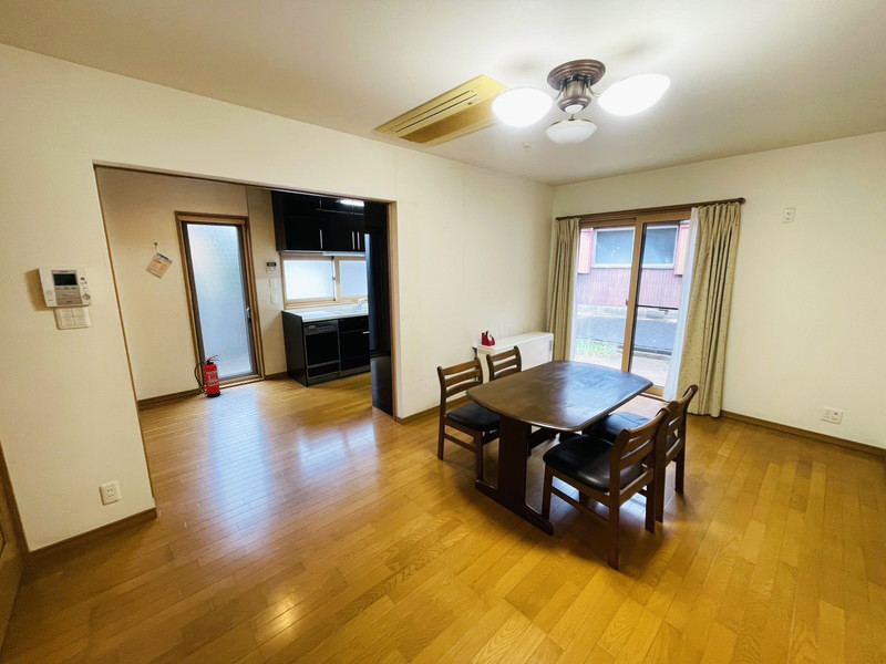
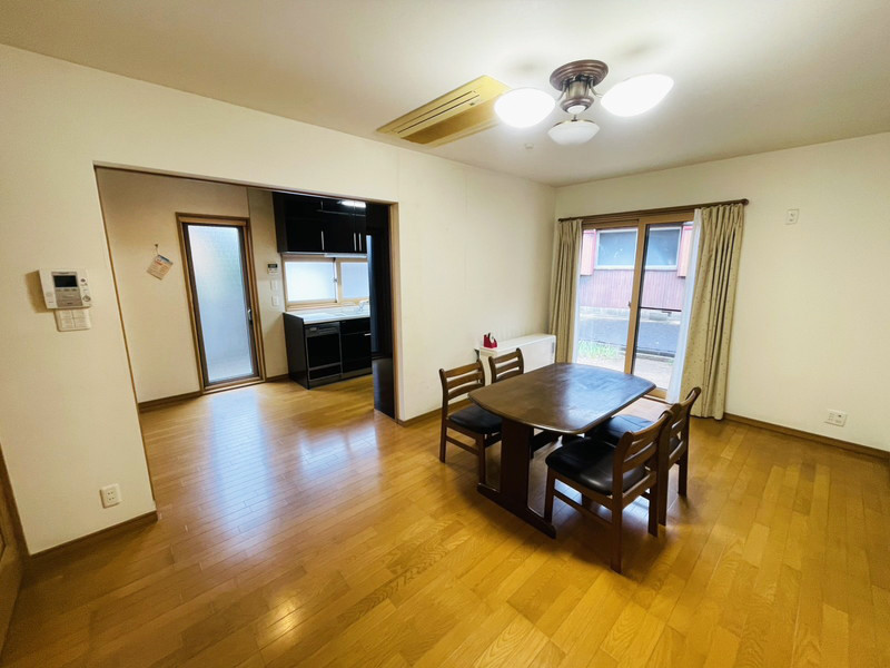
- fire extinguisher (207, 376)
